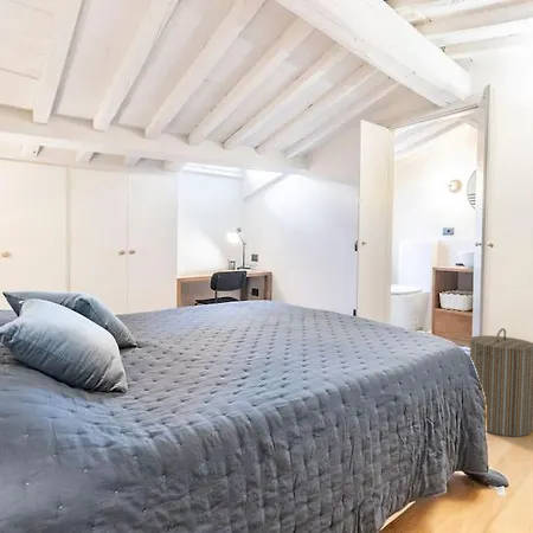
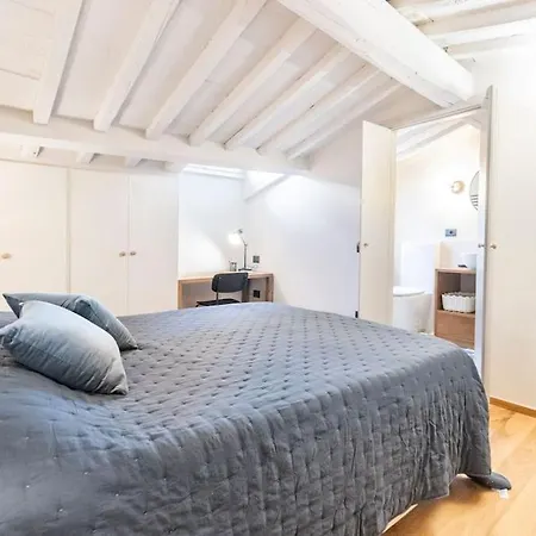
- laundry hamper (500, 375)
